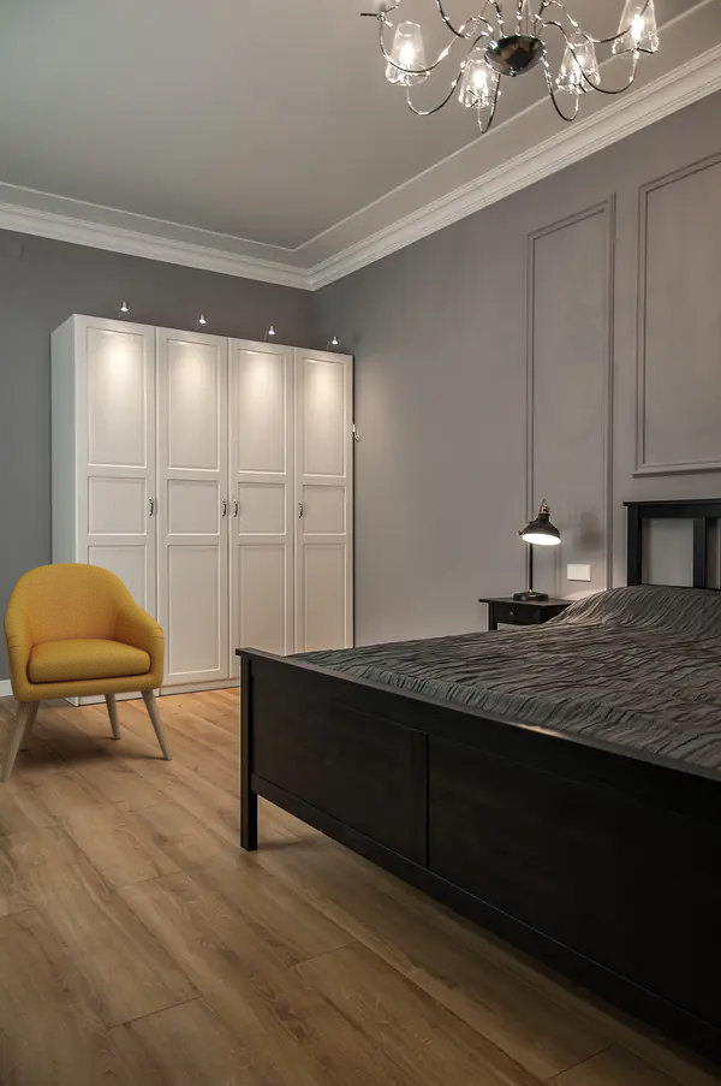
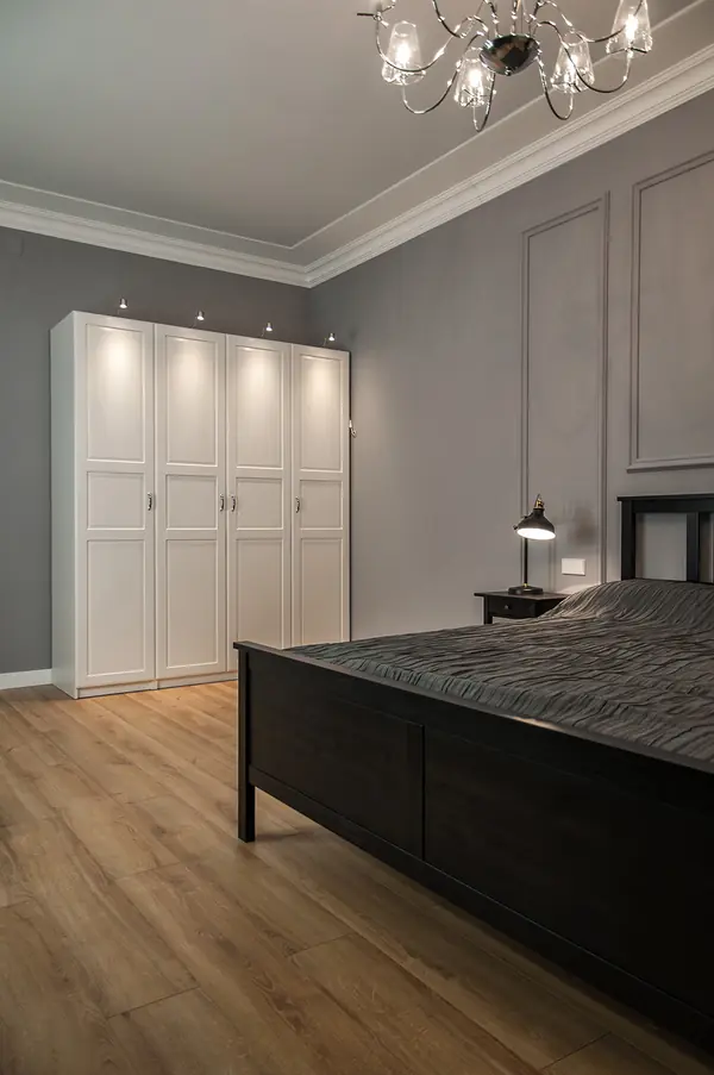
- armchair (78, 659)
